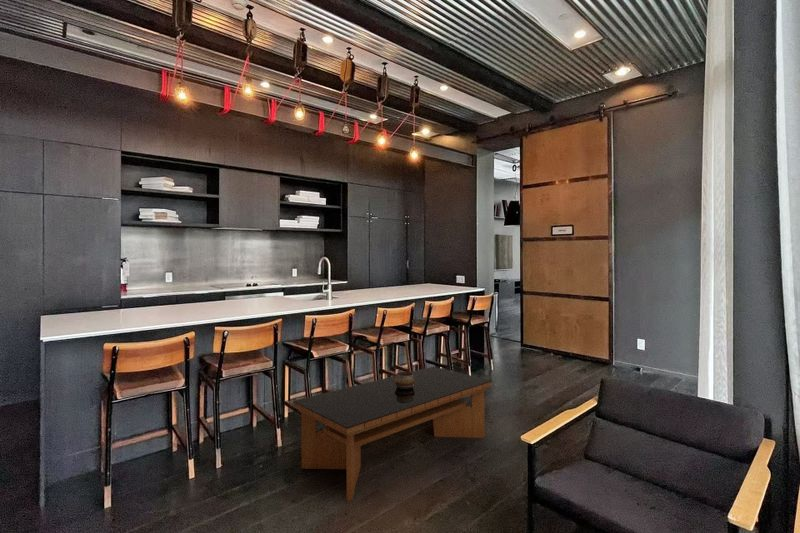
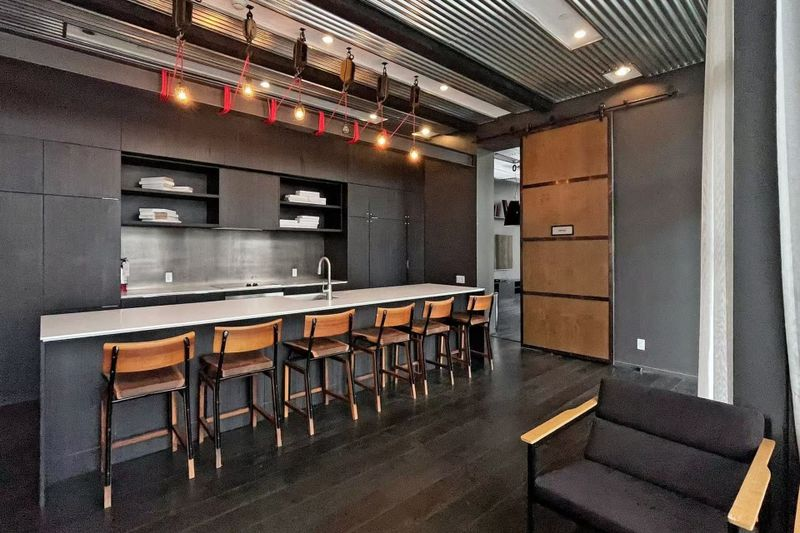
- decorative bowl (404, 380)
- coffee table (400, 420)
